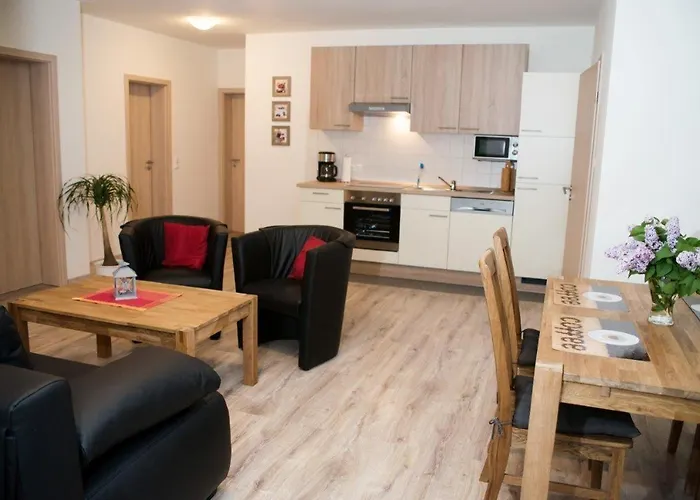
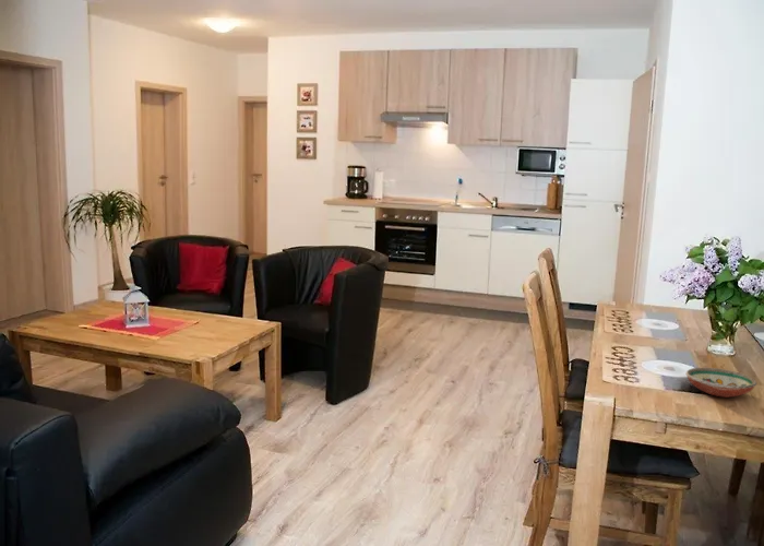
+ decorative bowl (719, 383)
